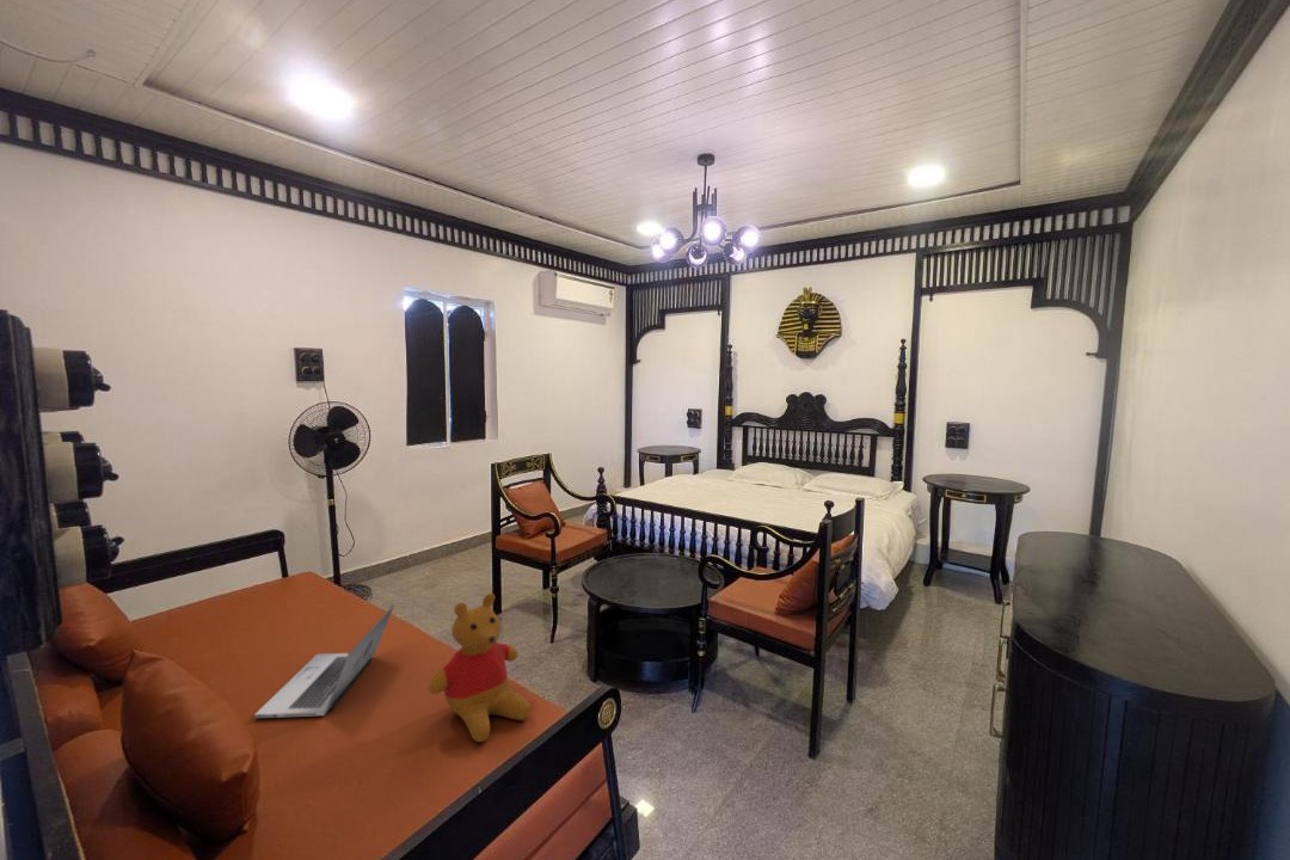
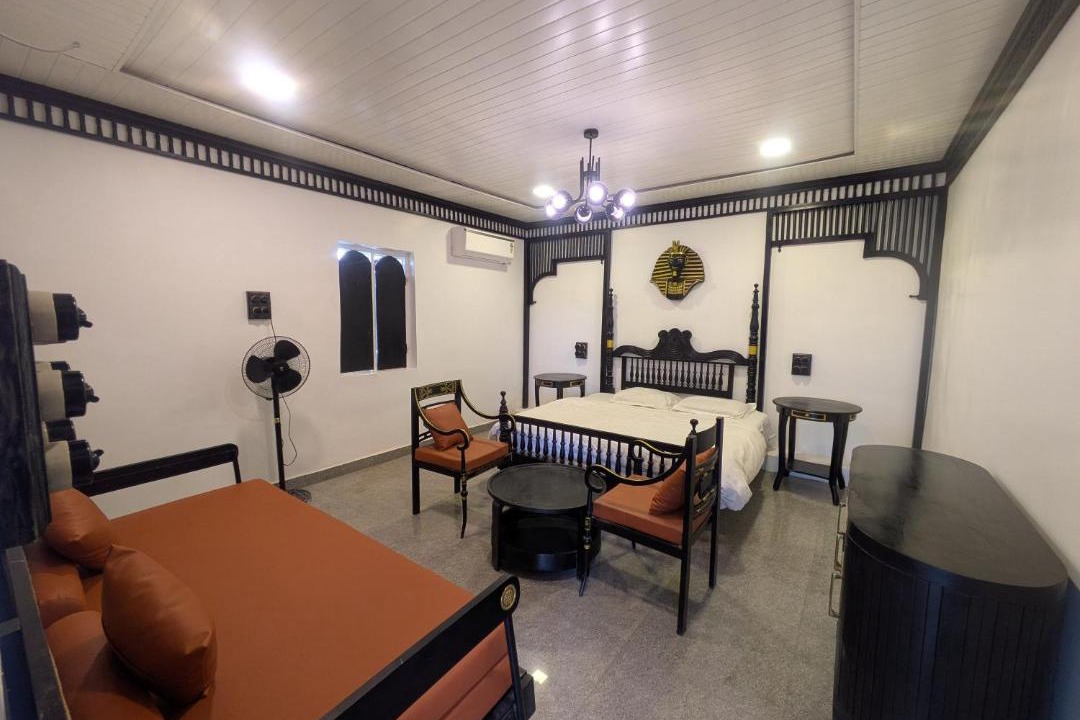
- laptop (331, 656)
- teddy bear (485, 659)
